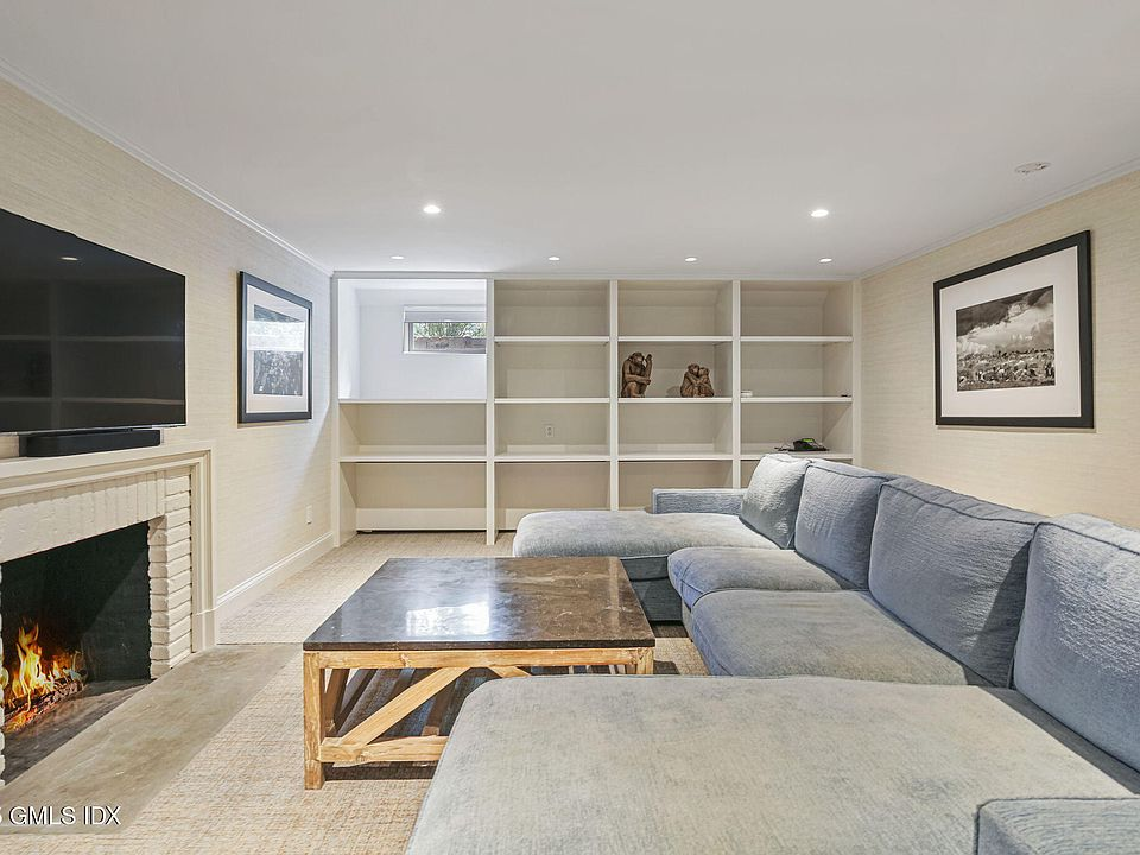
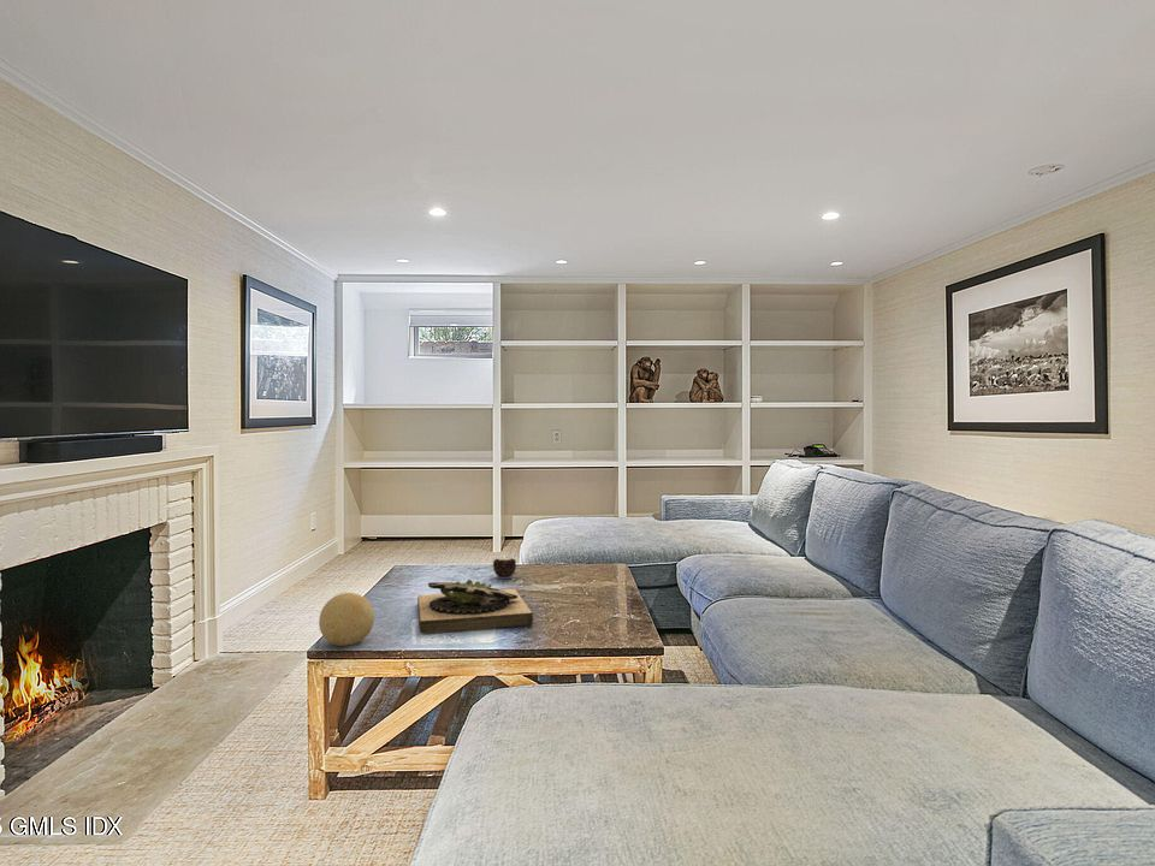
+ succulent planter (472, 595)
+ candle (504, 565)
+ decorative ball (346, 617)
